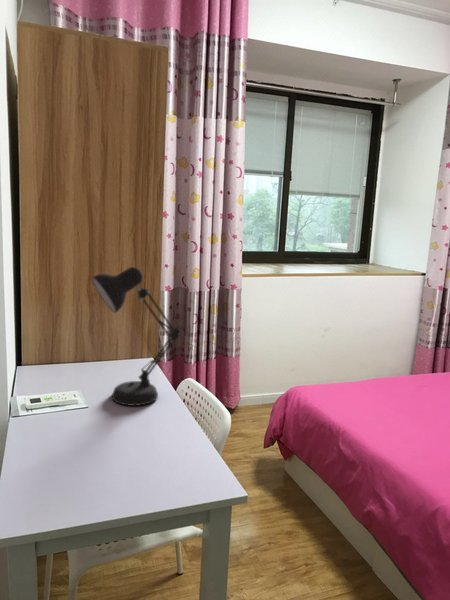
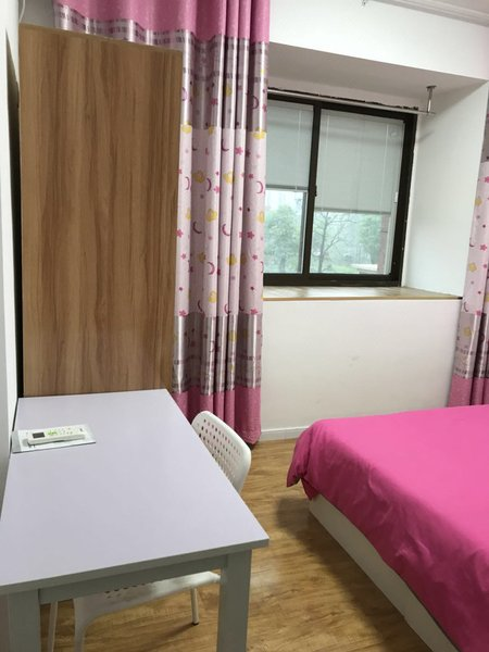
- desk lamp (155, 318)
